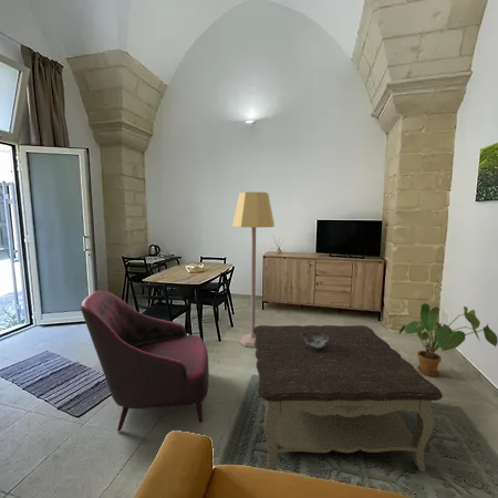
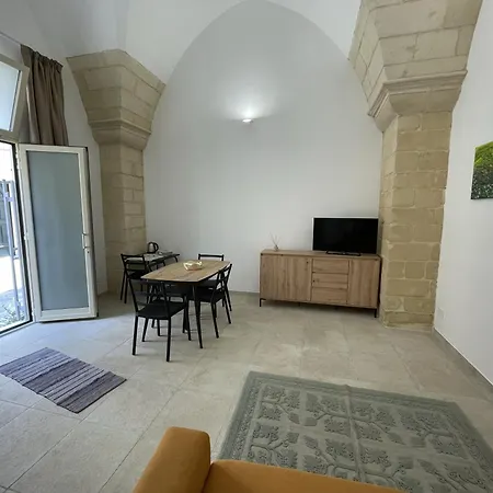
- armchair (151, 346)
- house plant (443, 341)
- coffee table (325, 384)
- decorative bowl (315, 341)
- lamp (253, 269)
